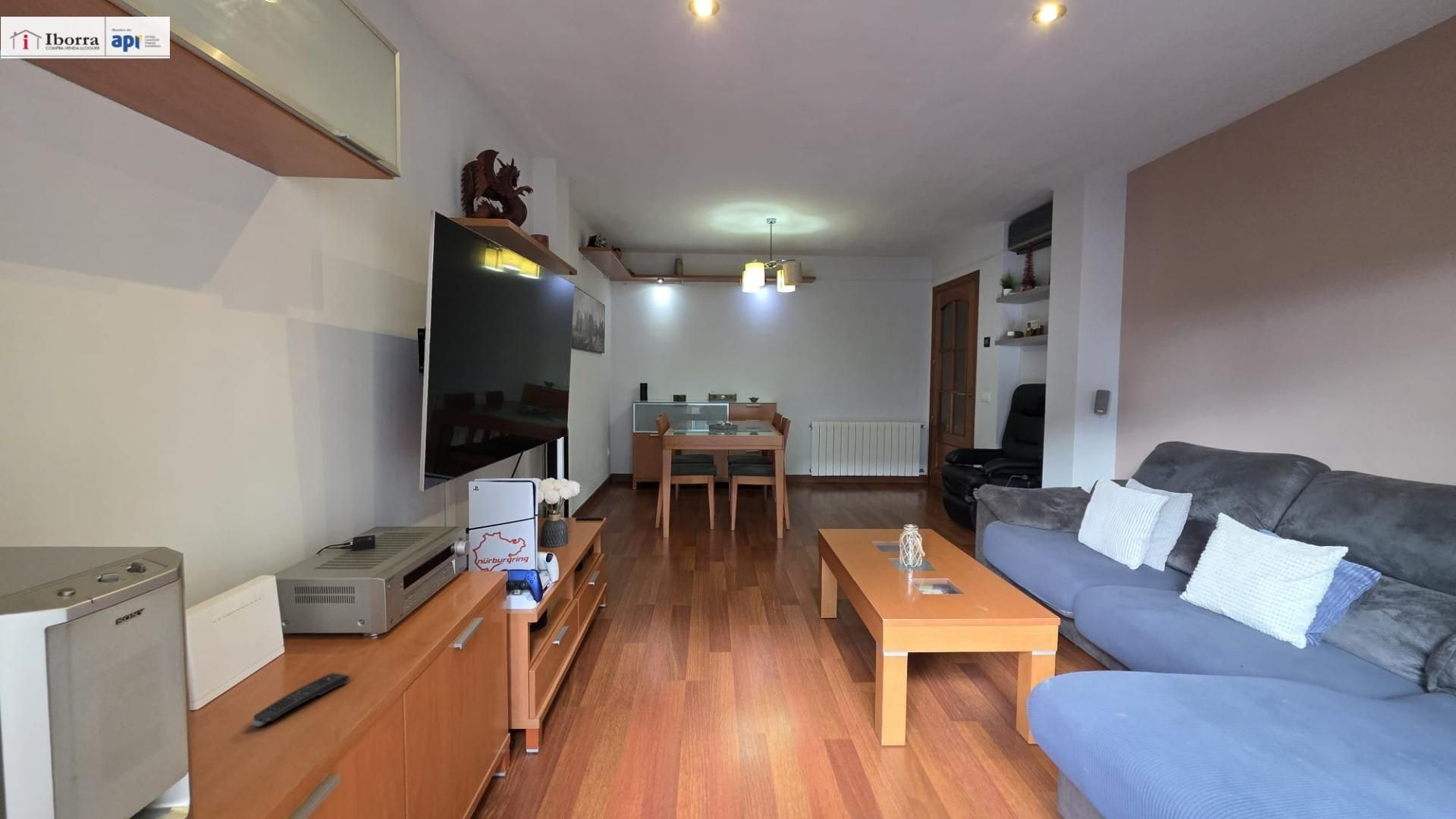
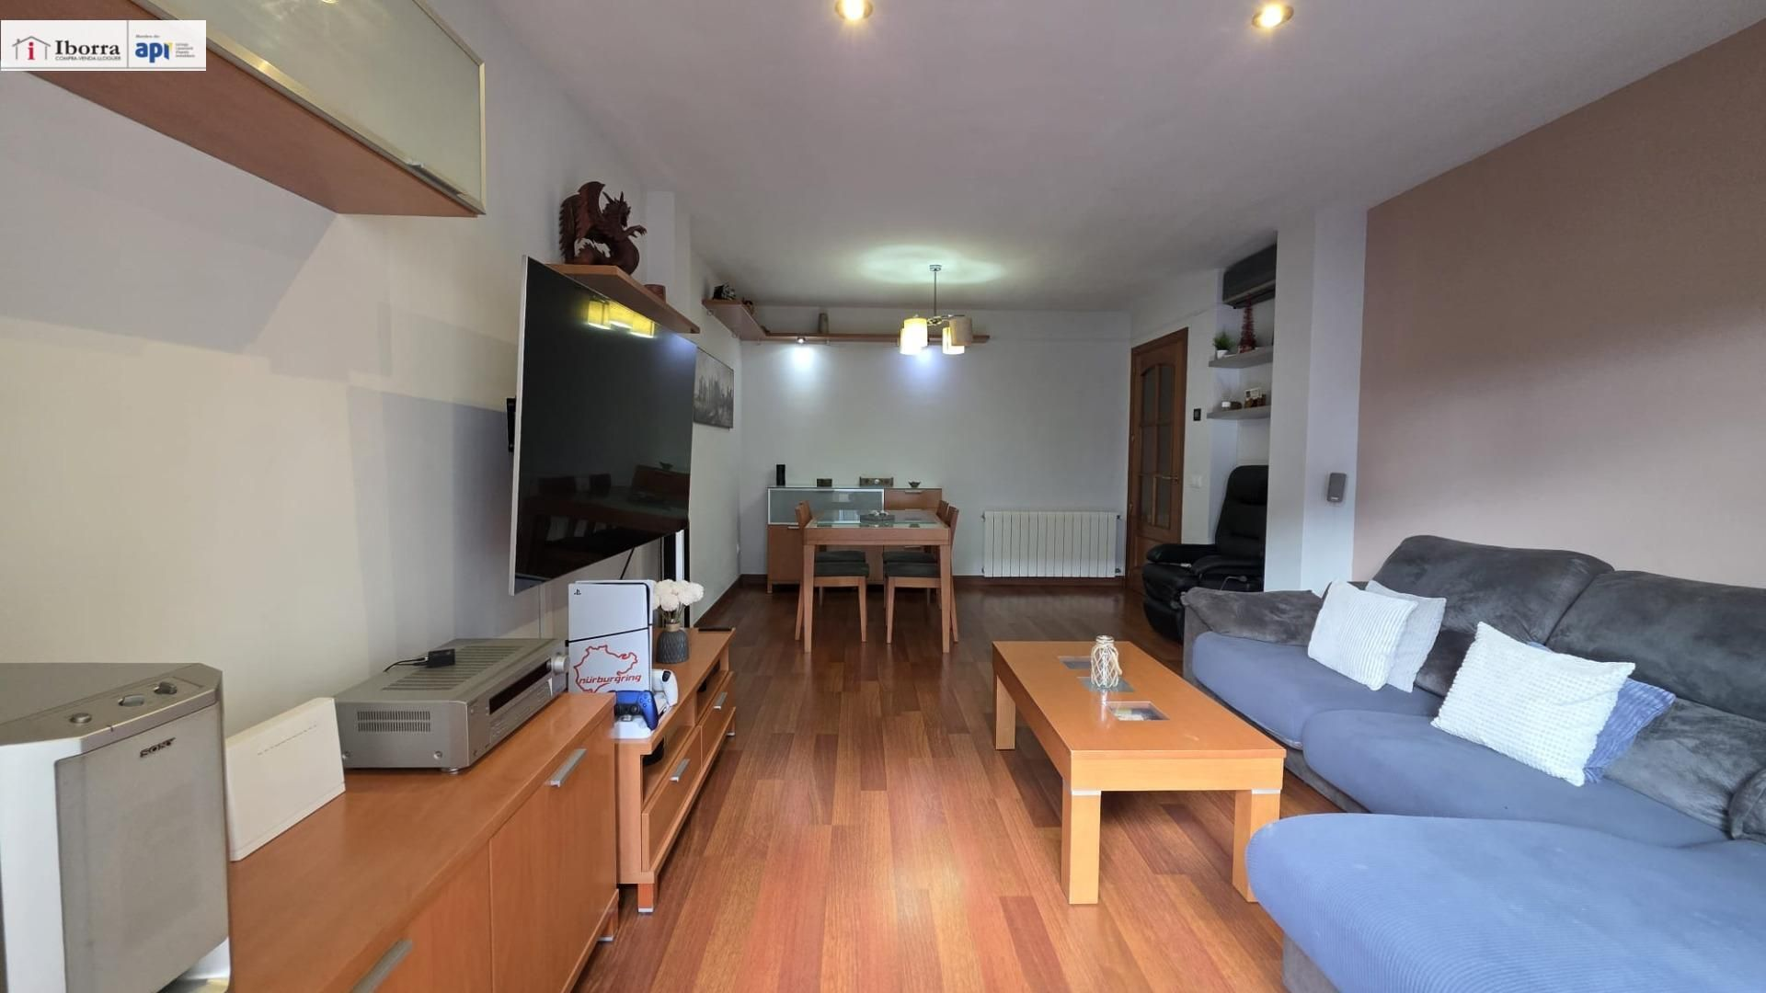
- remote control (301, 697)
